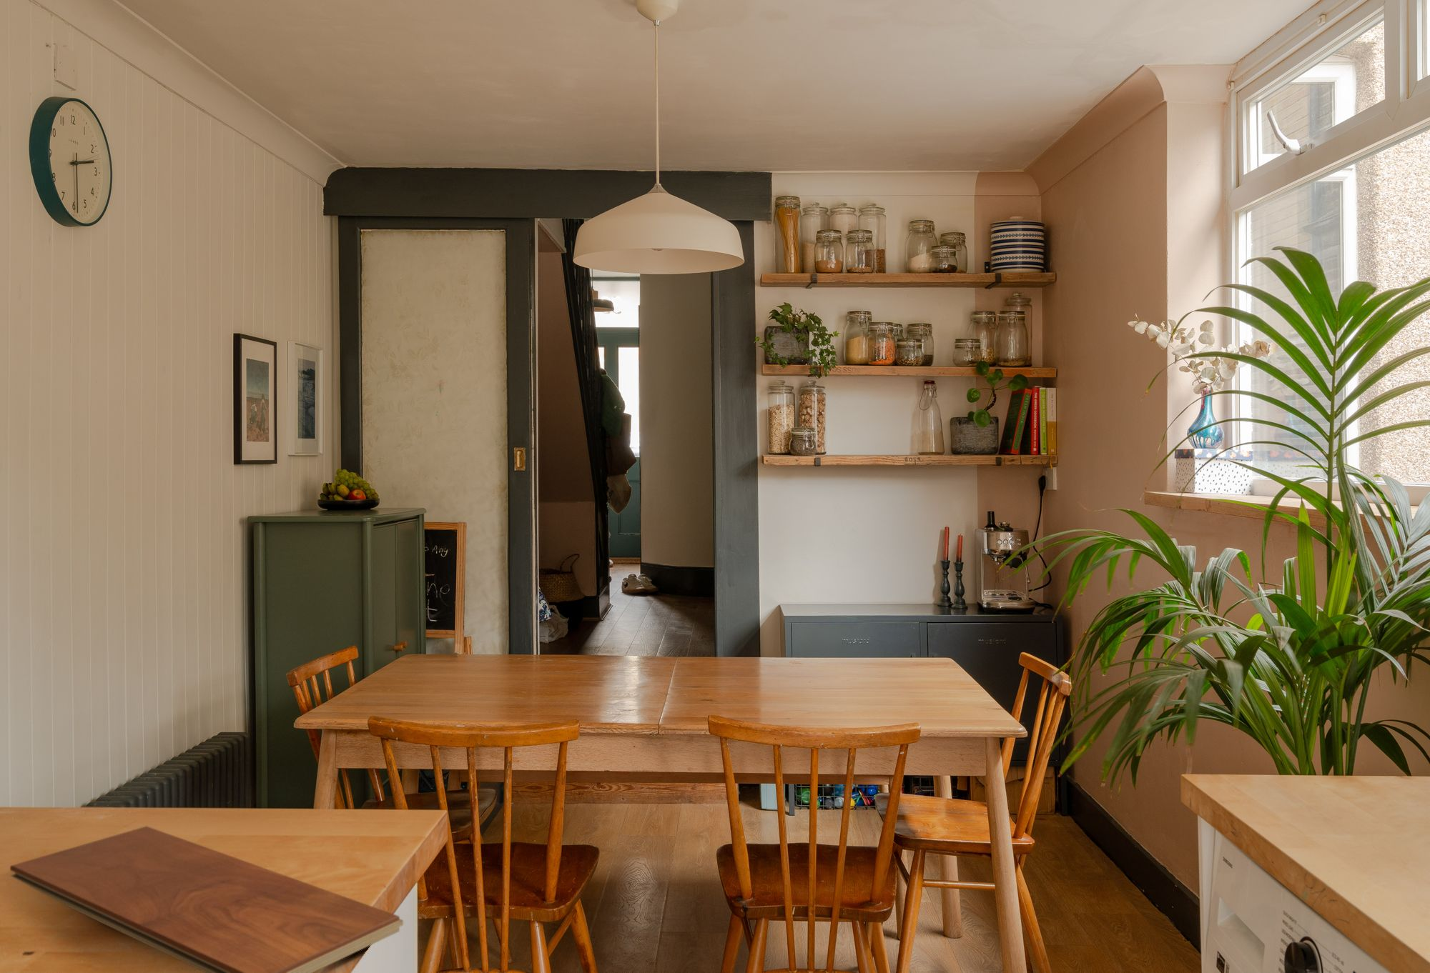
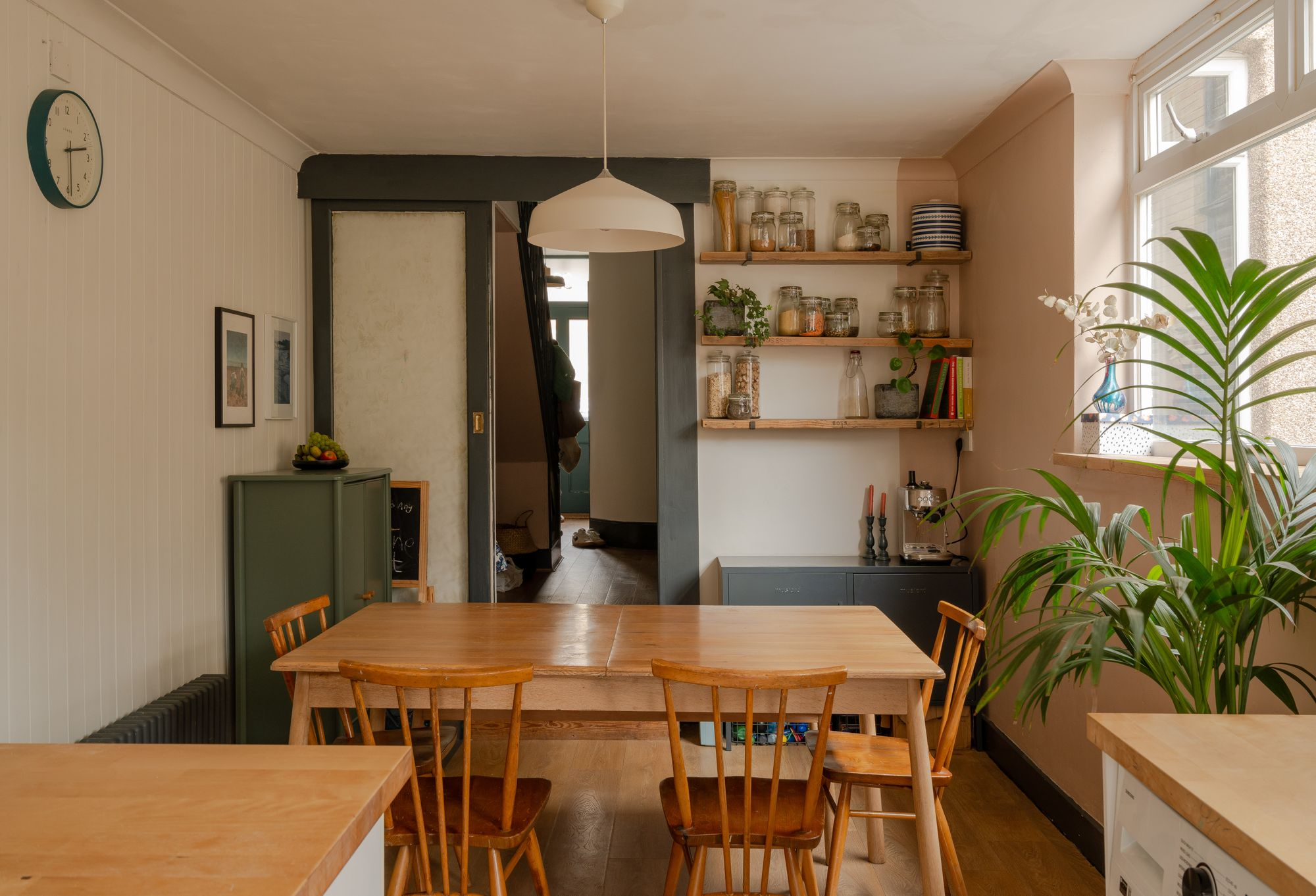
- chopping board (195, 895)
